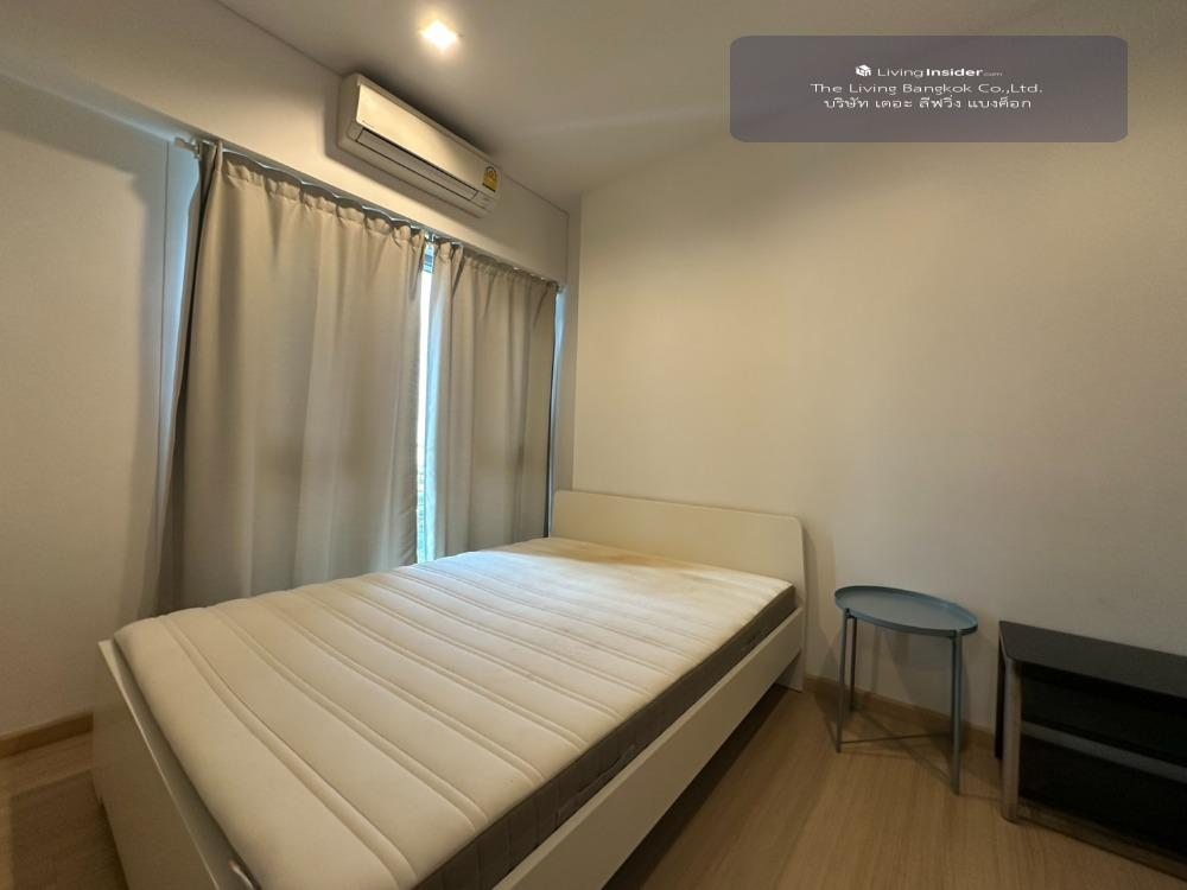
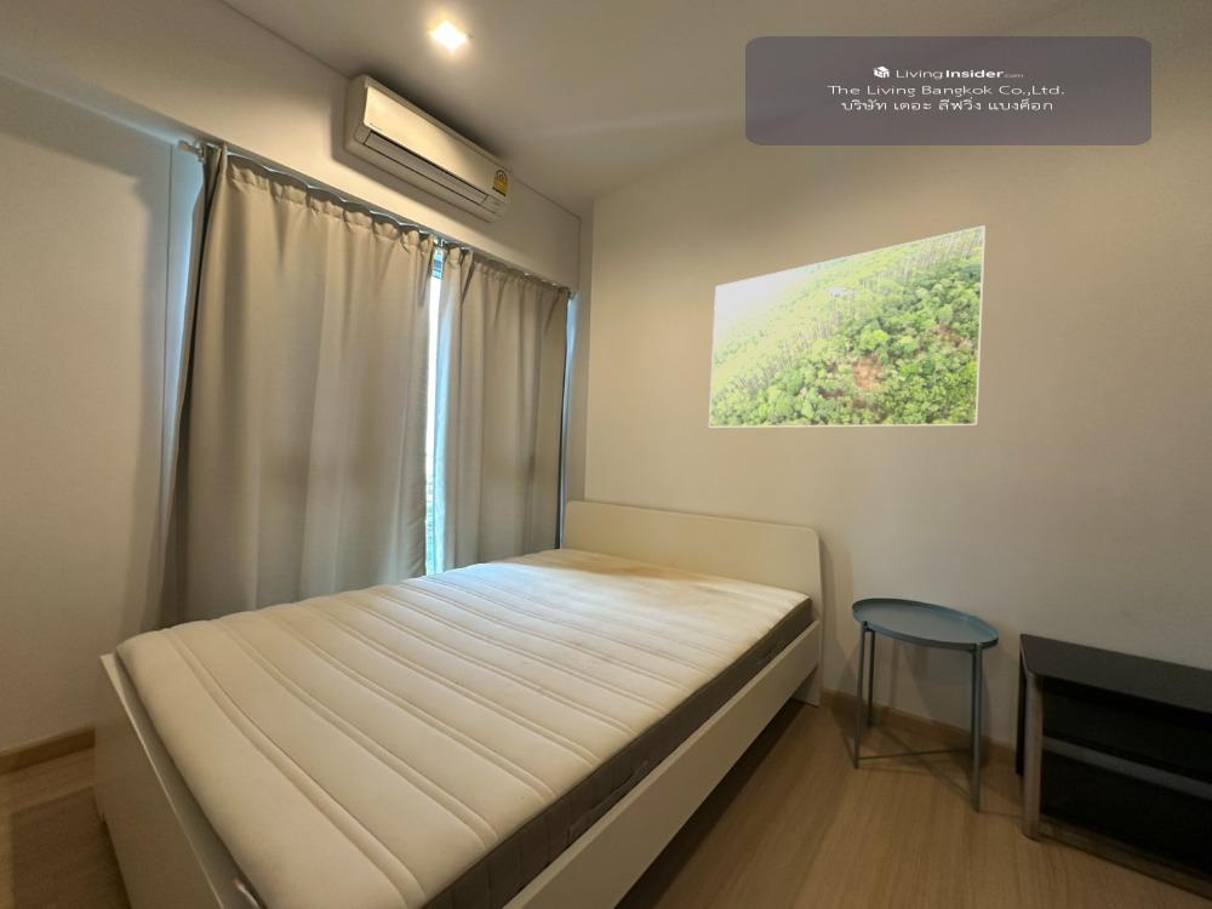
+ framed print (824, 344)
